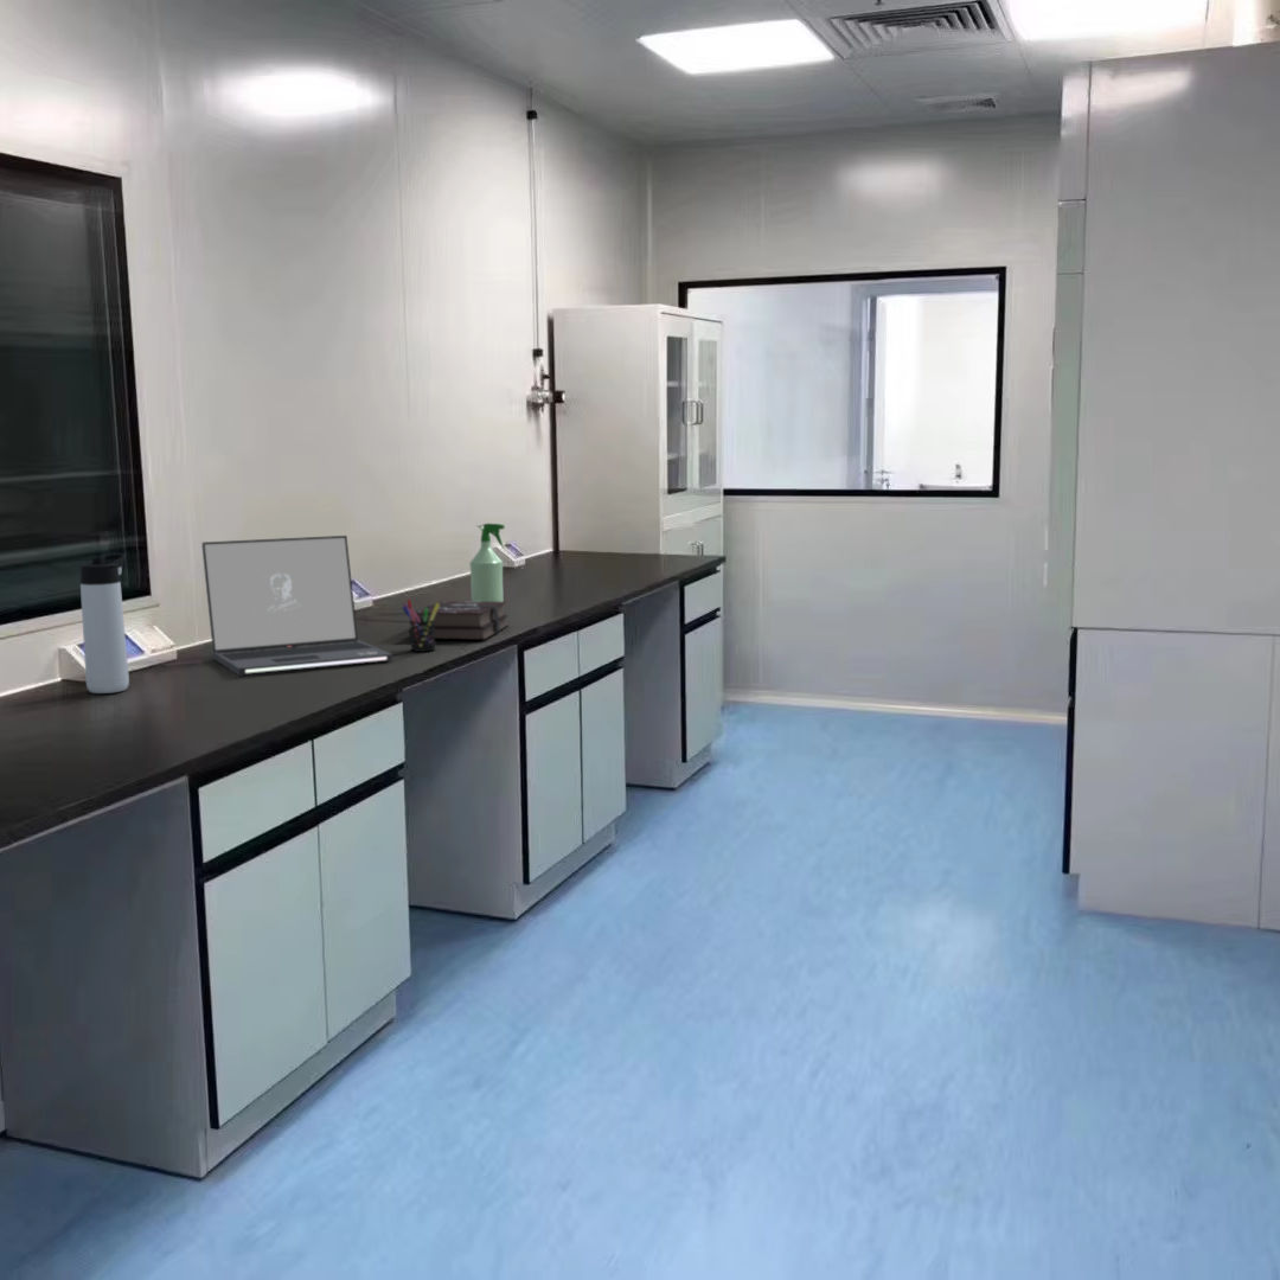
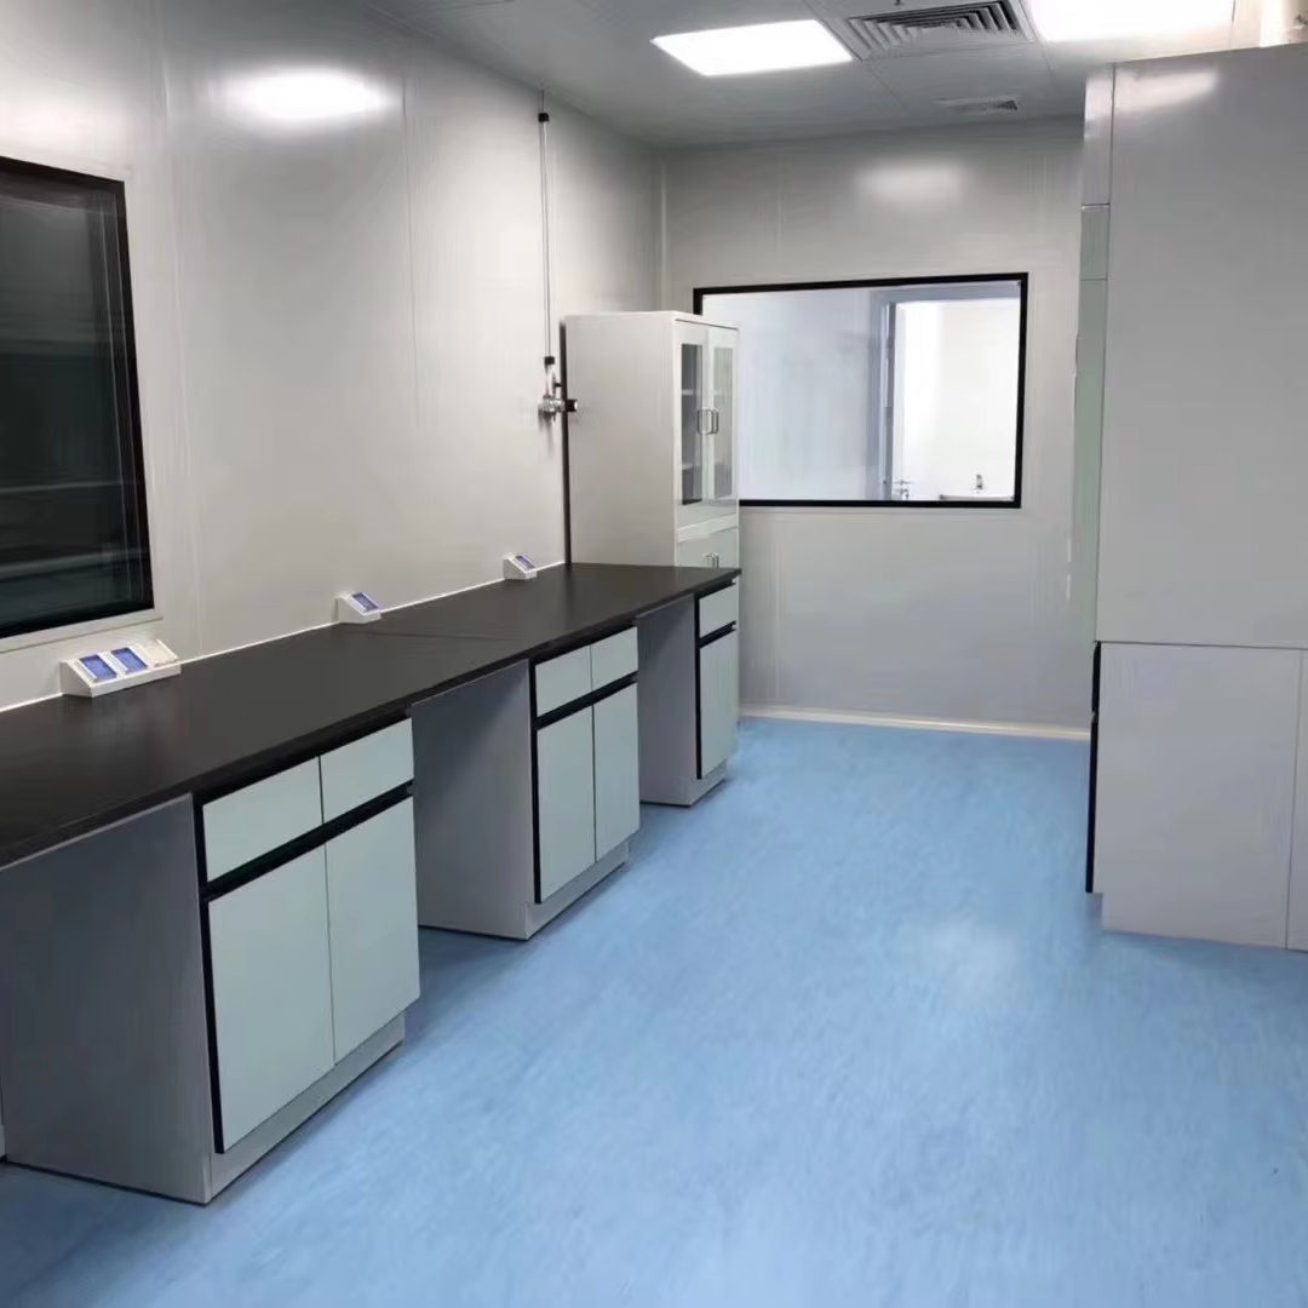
- pen holder (421, 623)
- thermos bottle (108, 622)
- laptop (295, 601)
- spray bottle (486, 565)
- hardback book (460, 619)
